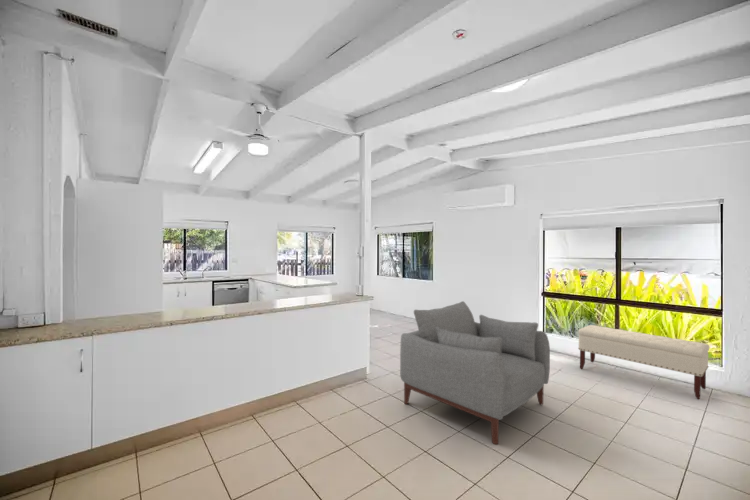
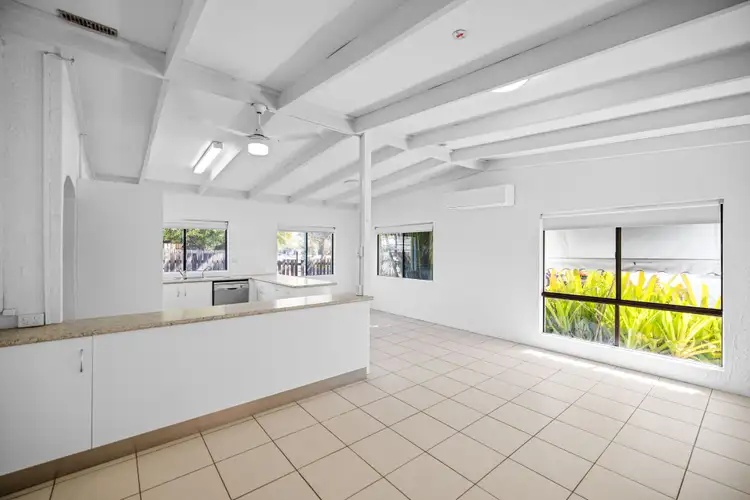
- bench (638, 356)
- chair (474, 357)
